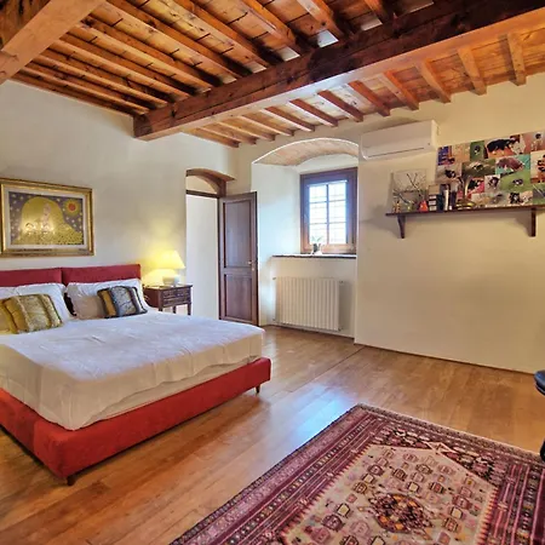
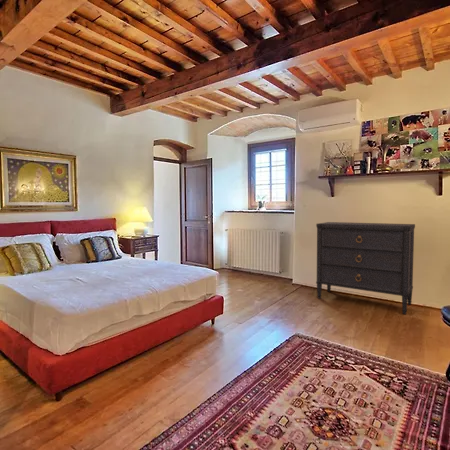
+ dresser (363, 263)
